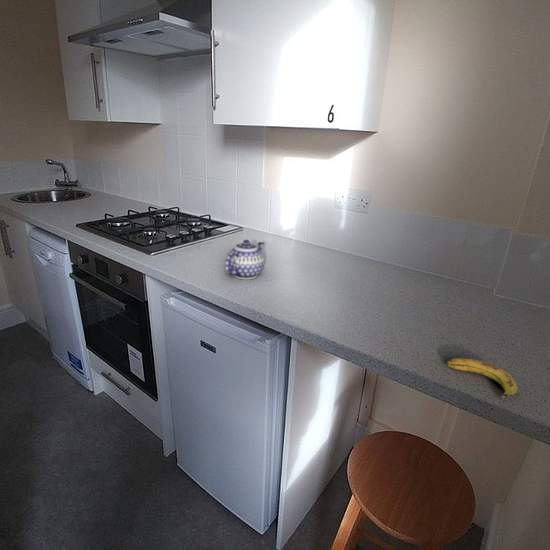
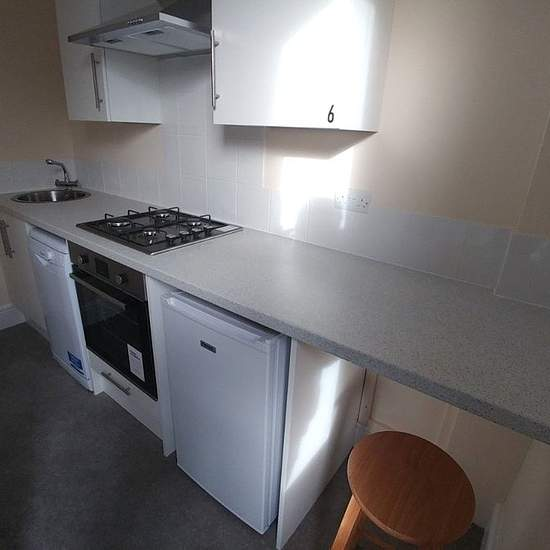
- banana (480, 373)
- teapot (245, 257)
